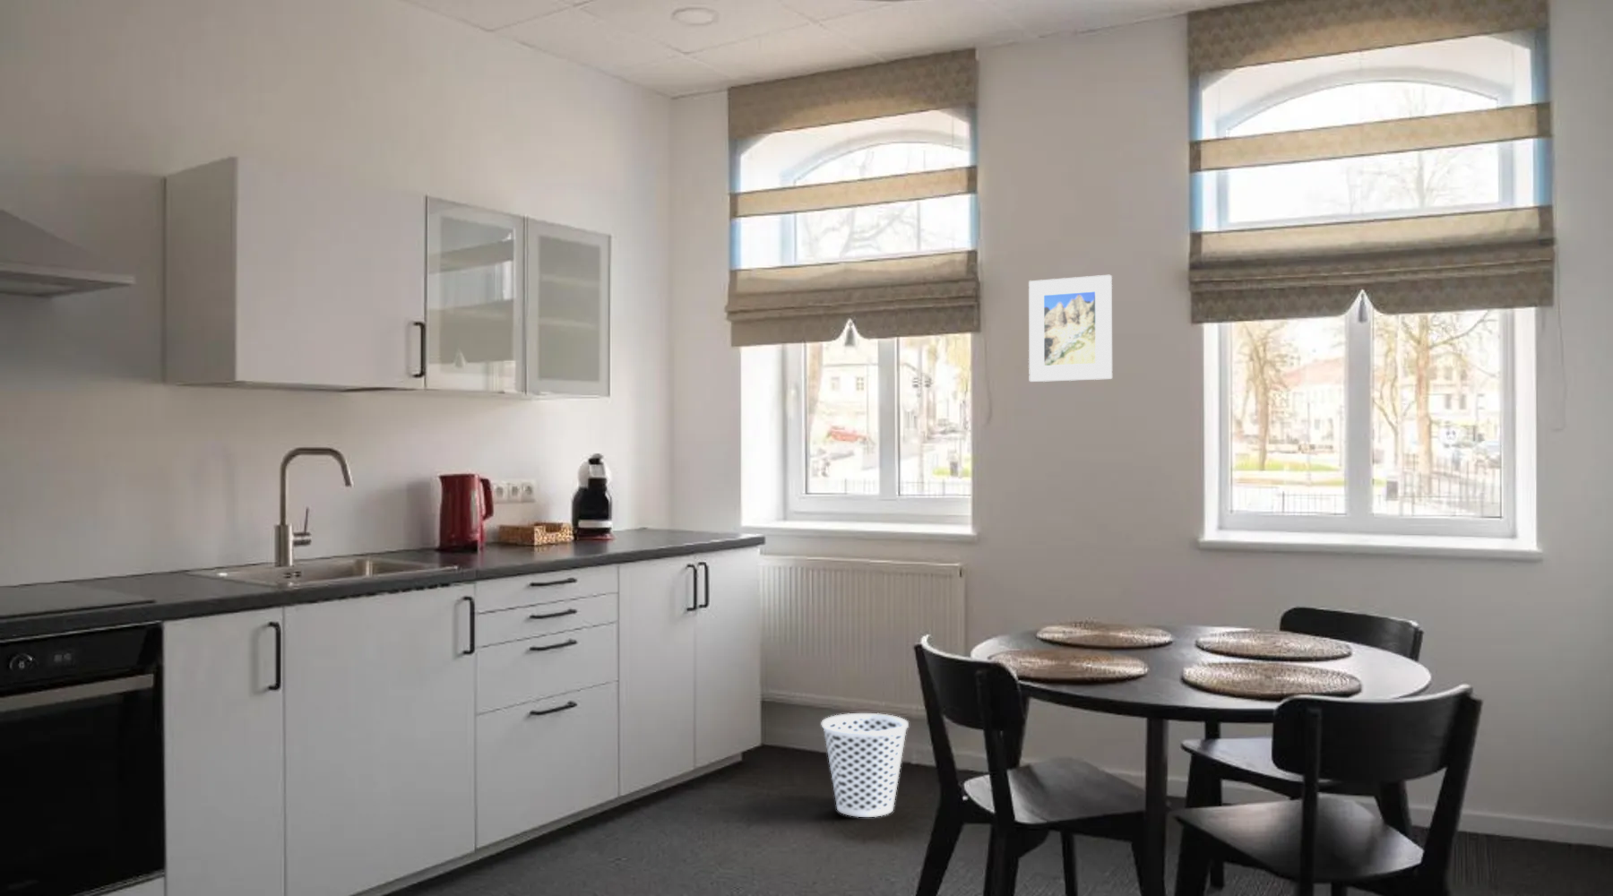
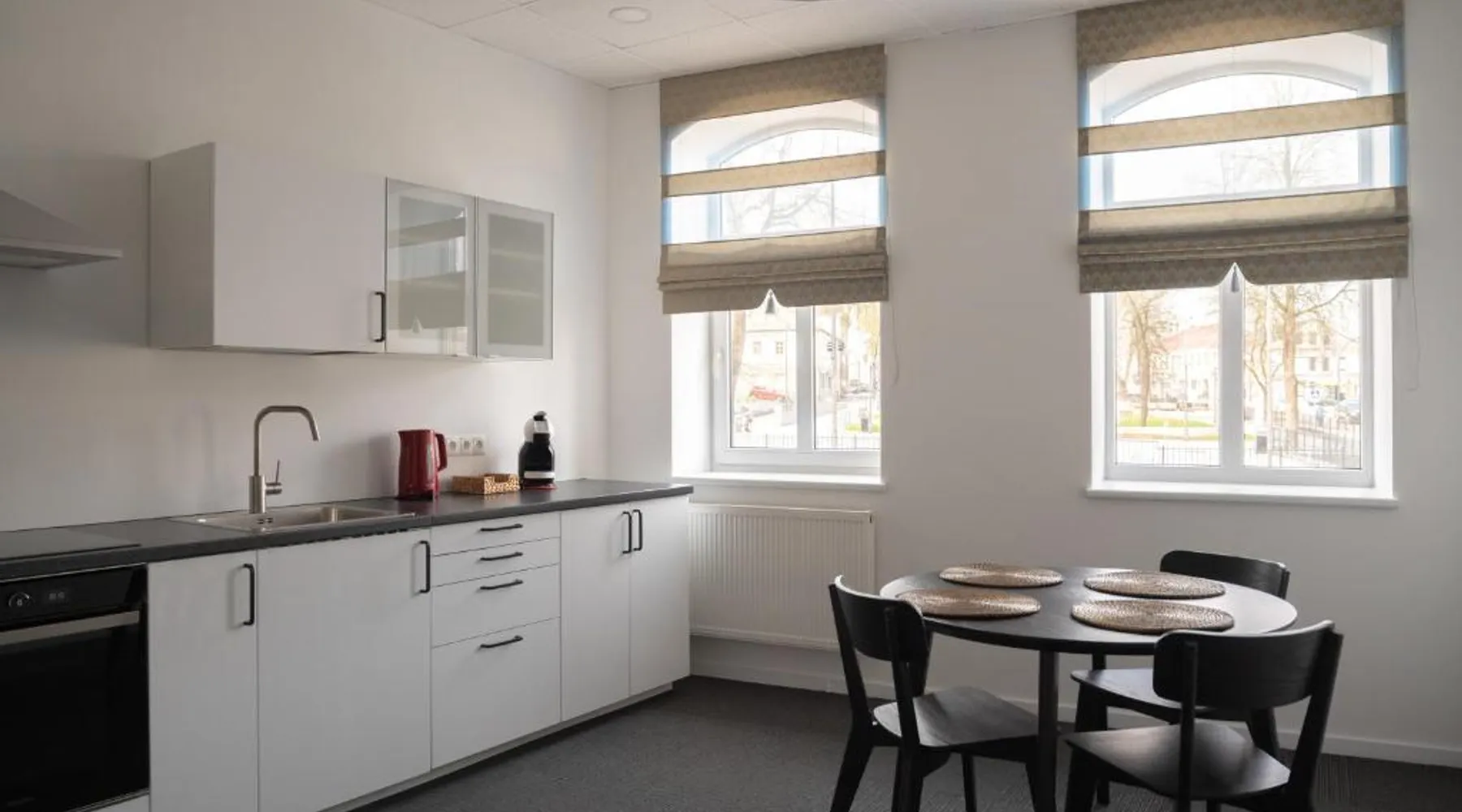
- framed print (1069, 329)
- wastebasket (865, 765)
